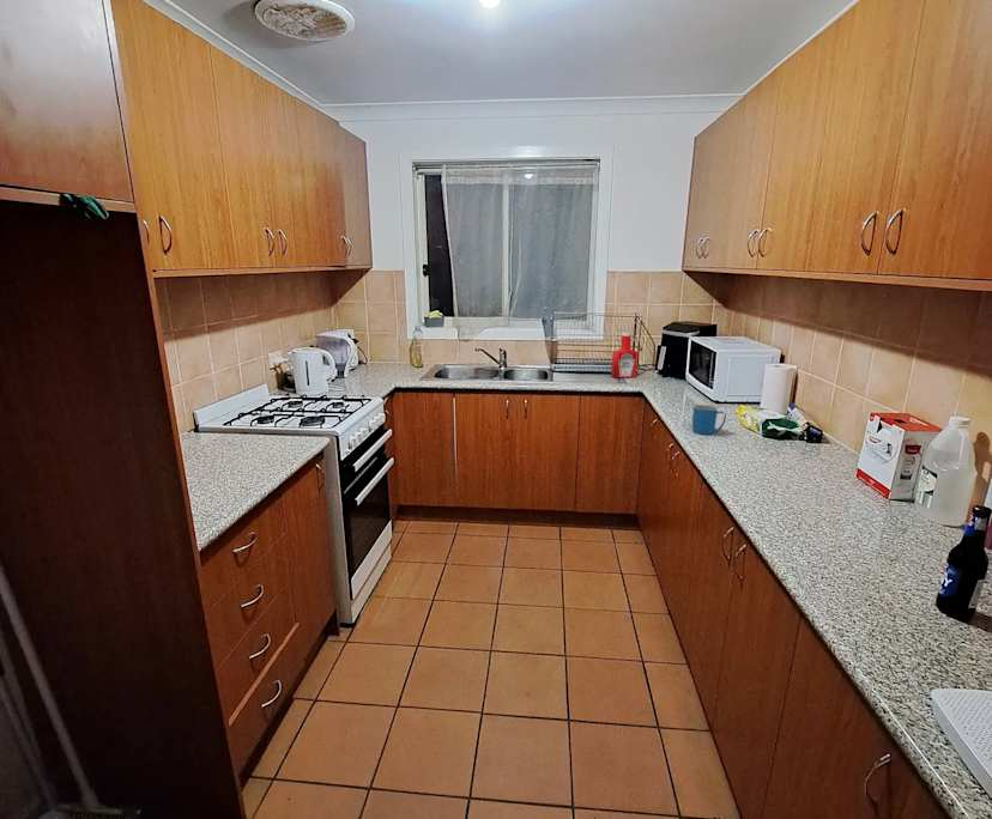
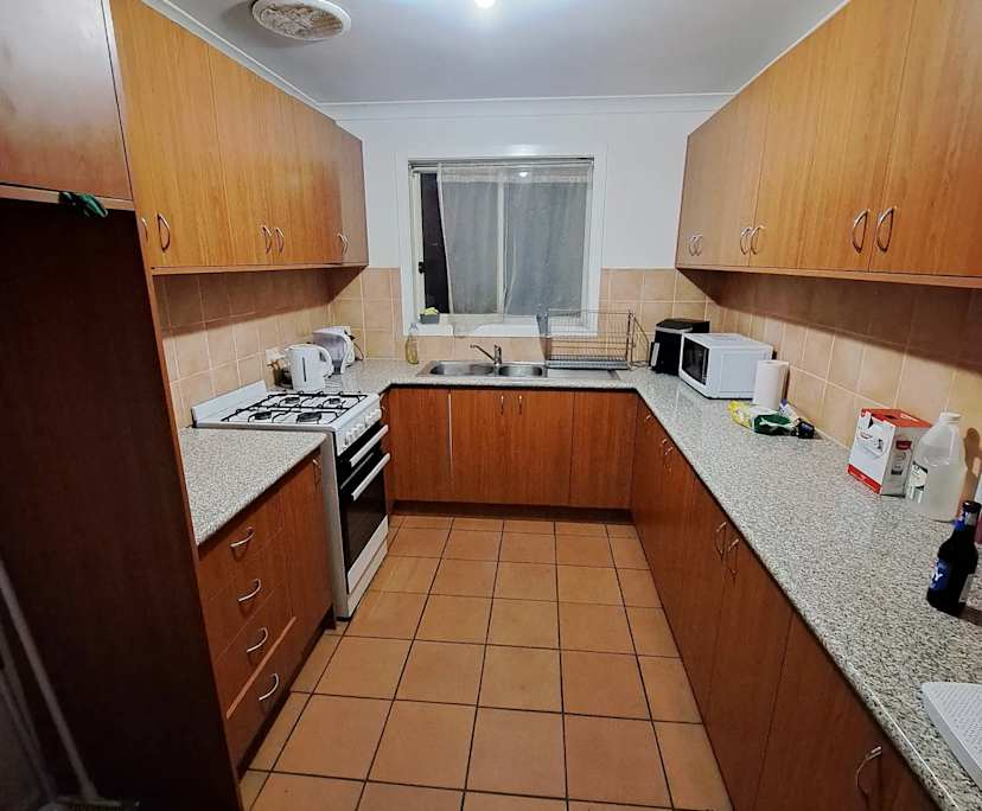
- mug (708, 419)
- soap bottle (624, 354)
